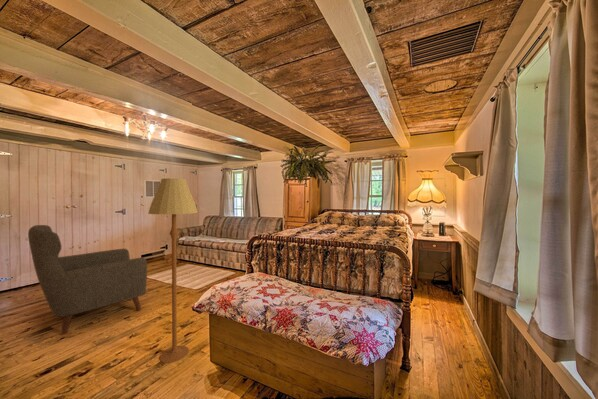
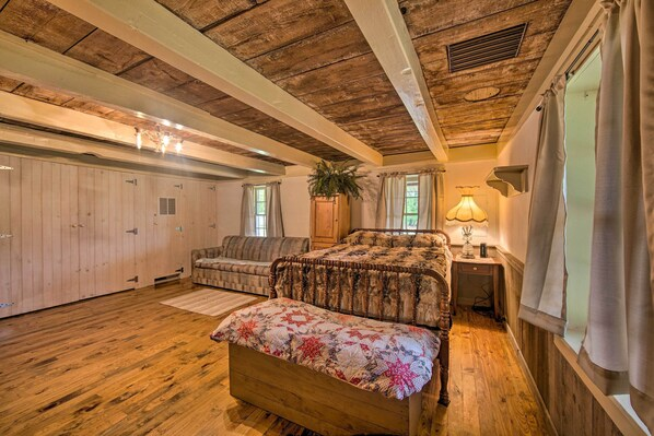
- chair (90, 268)
- floor lamp (174, 267)
